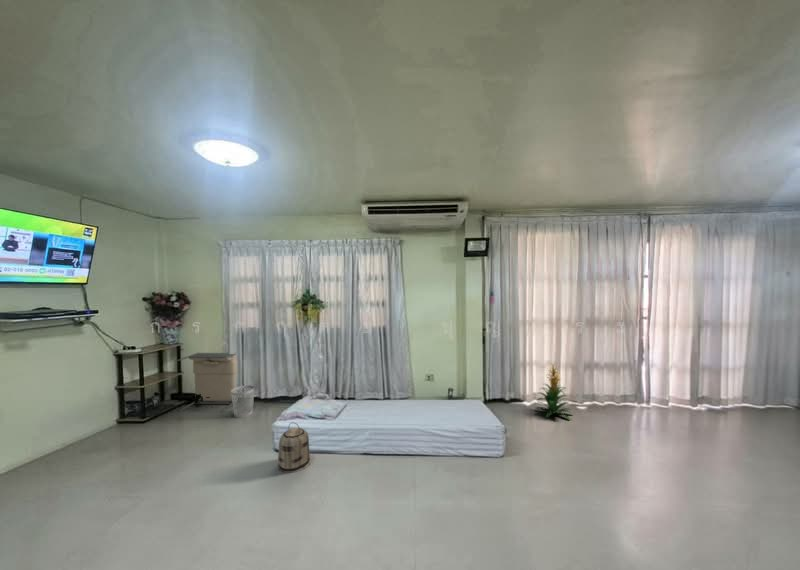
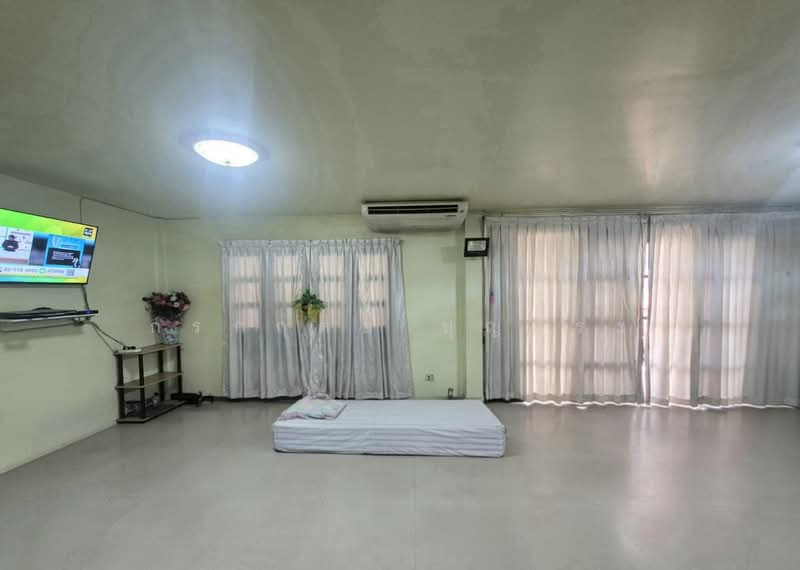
- indoor plant (553, 387)
- basket (294, 443)
- laundry hamper (209, 381)
- wastebasket (243, 401)
